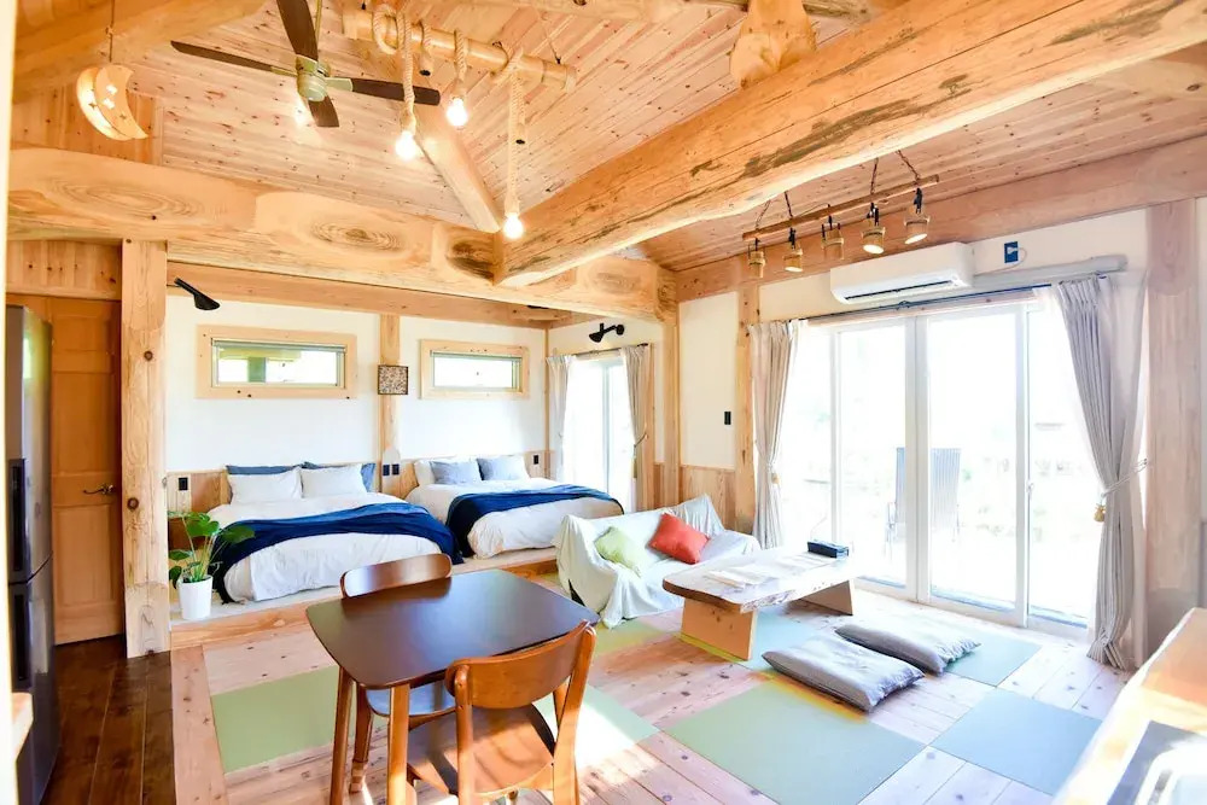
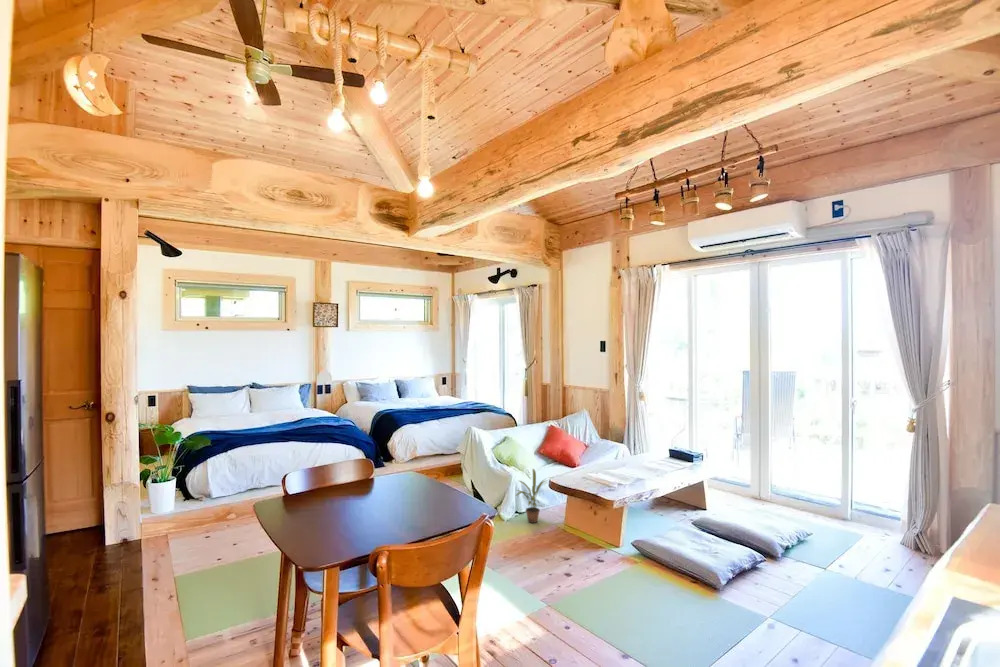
+ potted plant (534, 497)
